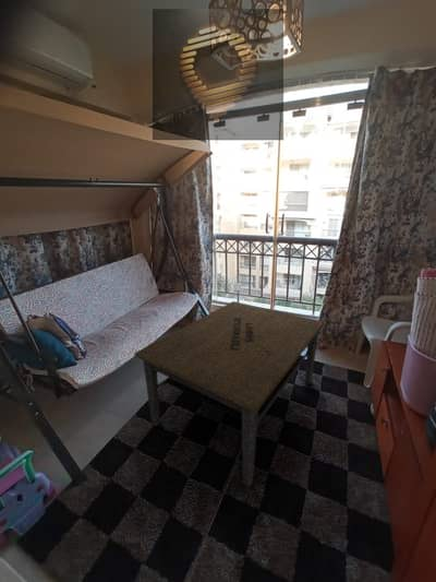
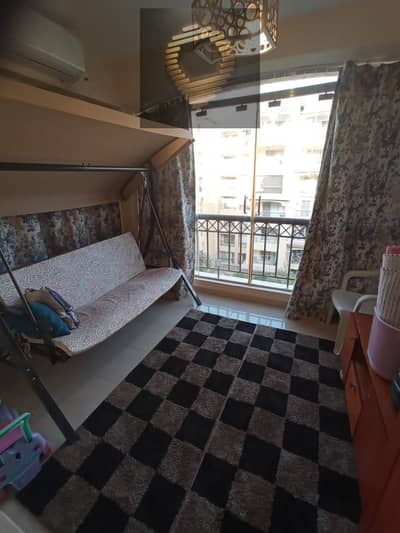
- coffee table (239, 368)
